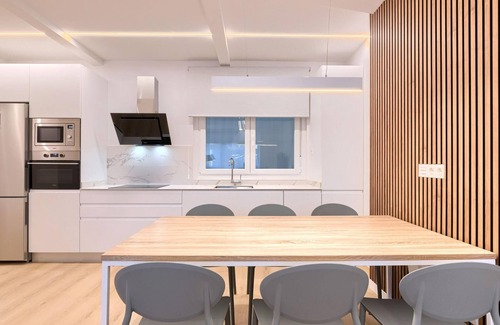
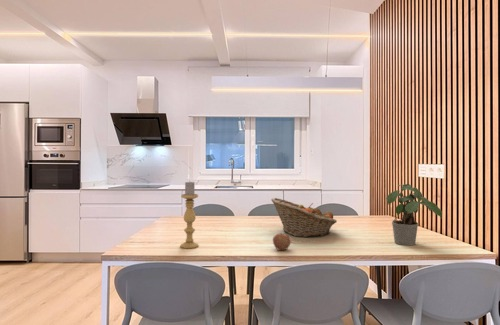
+ apple (281, 241)
+ potted plant (409, 214)
+ candle holder (189, 213)
+ fruit basket (302, 215)
